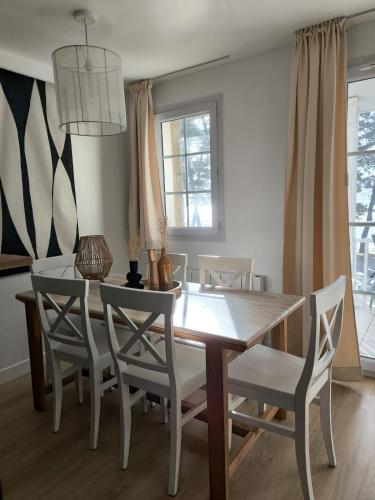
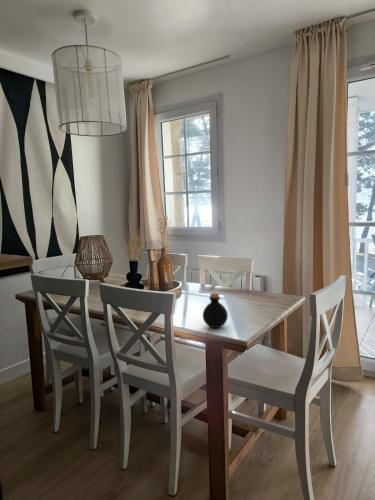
+ bottle (215, 310)
